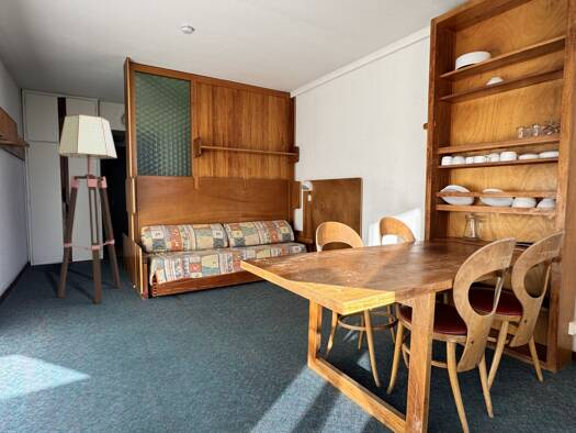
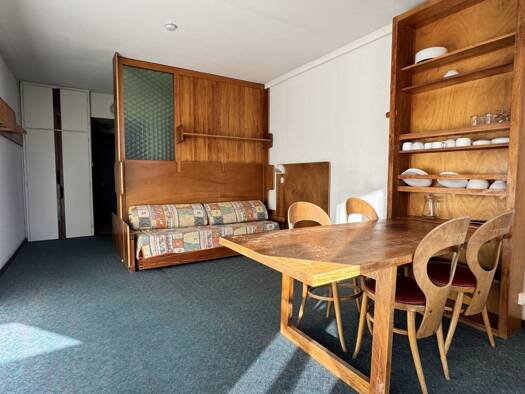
- floor lamp (91, 208)
